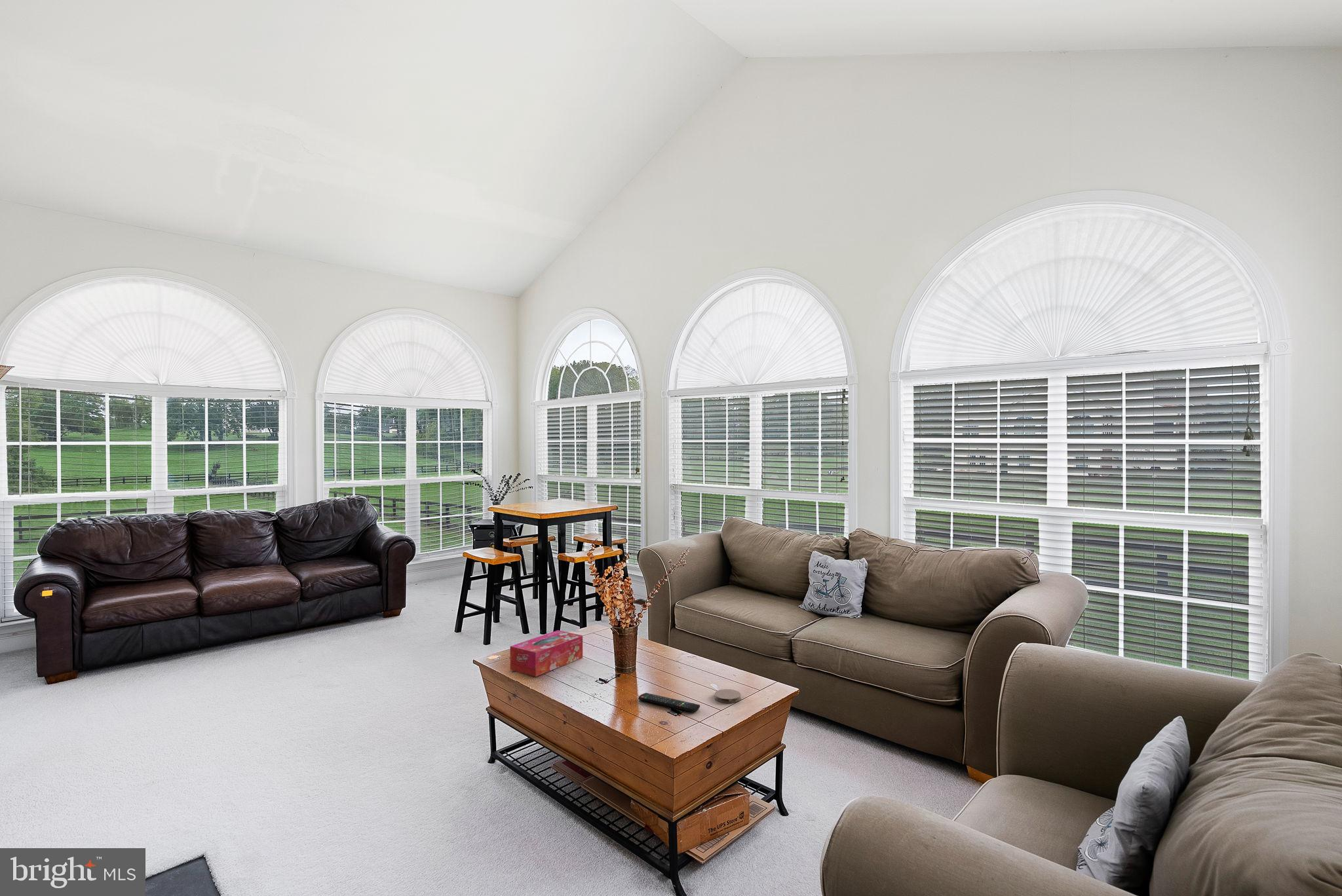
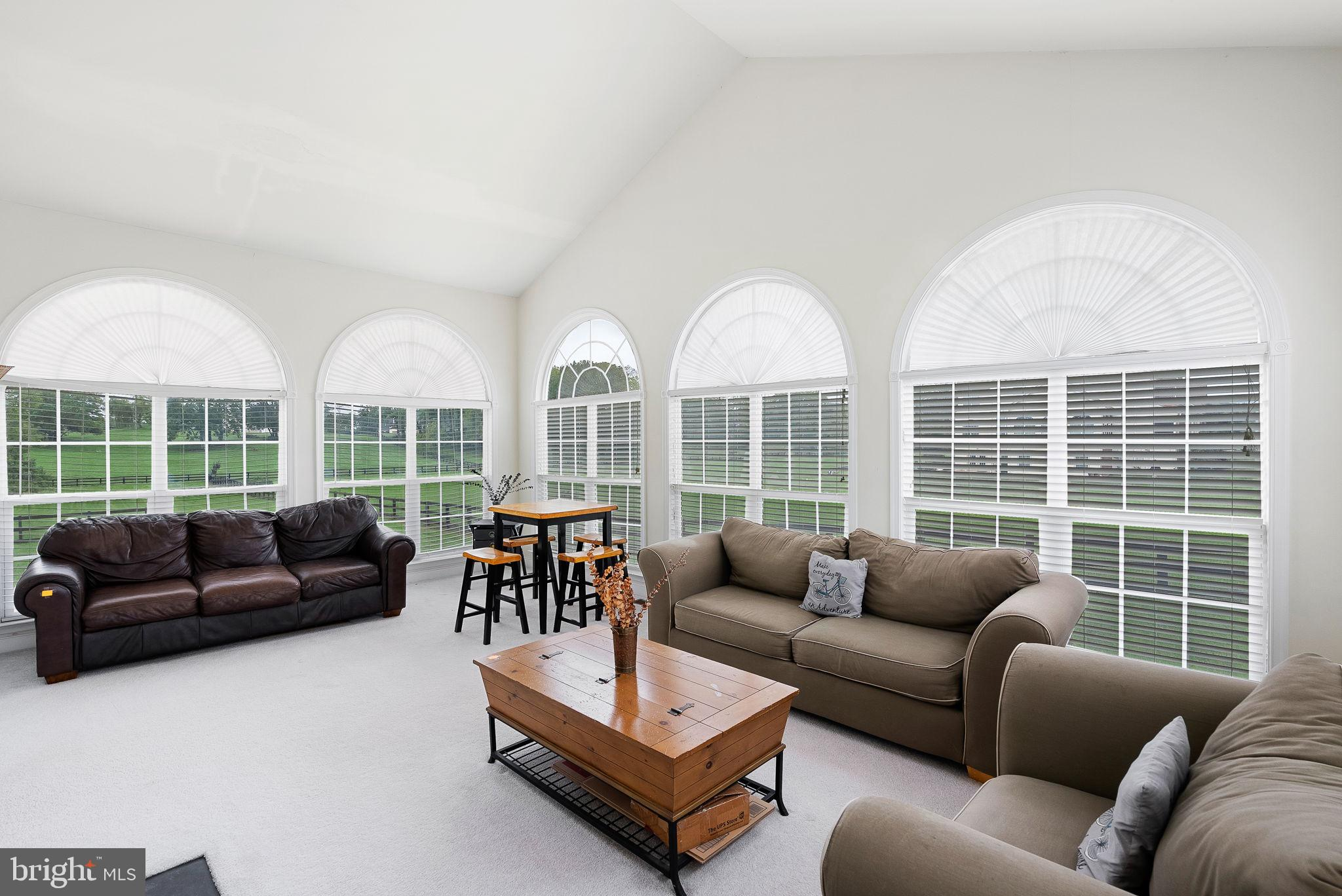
- tissue box (547, 652)
- coaster (727, 696)
- remote control (668, 702)
